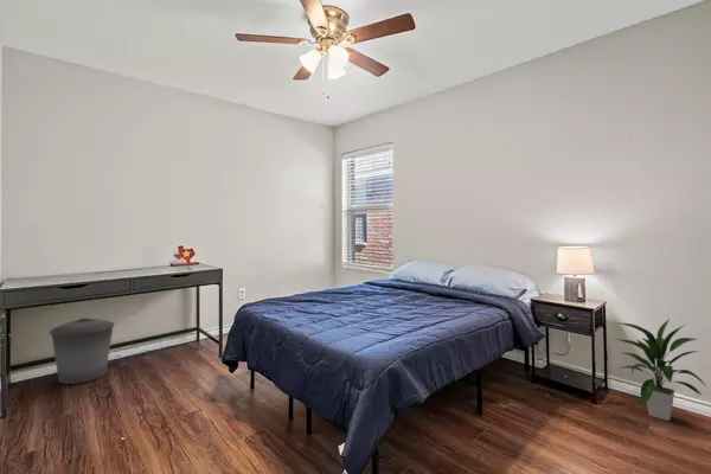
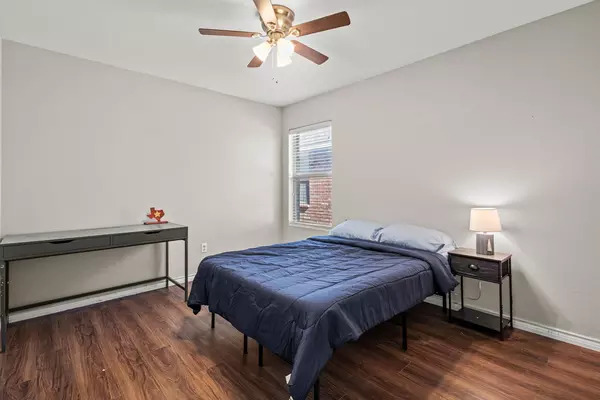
- trash can (83, 347)
- indoor plant (655, 366)
